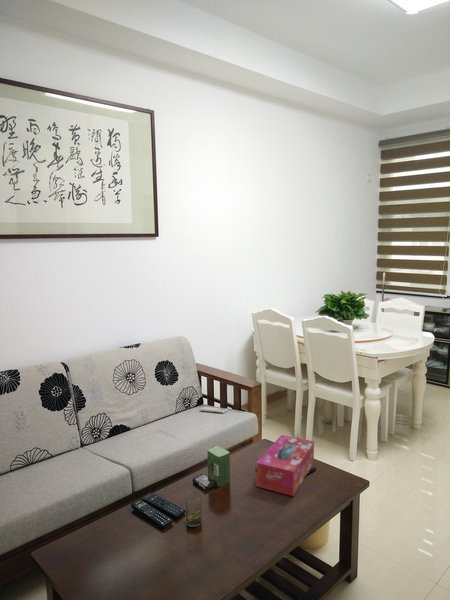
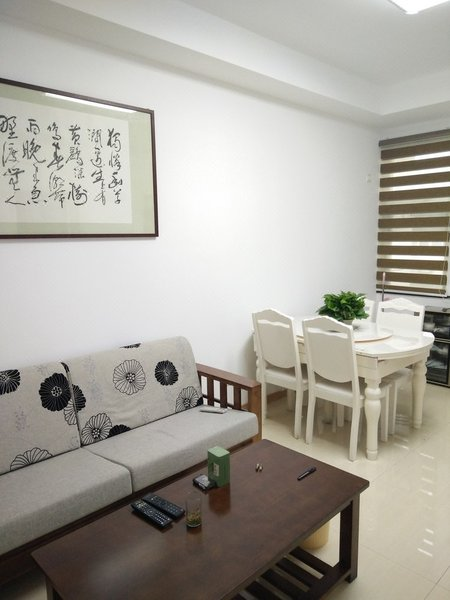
- tissue box (286, 462)
